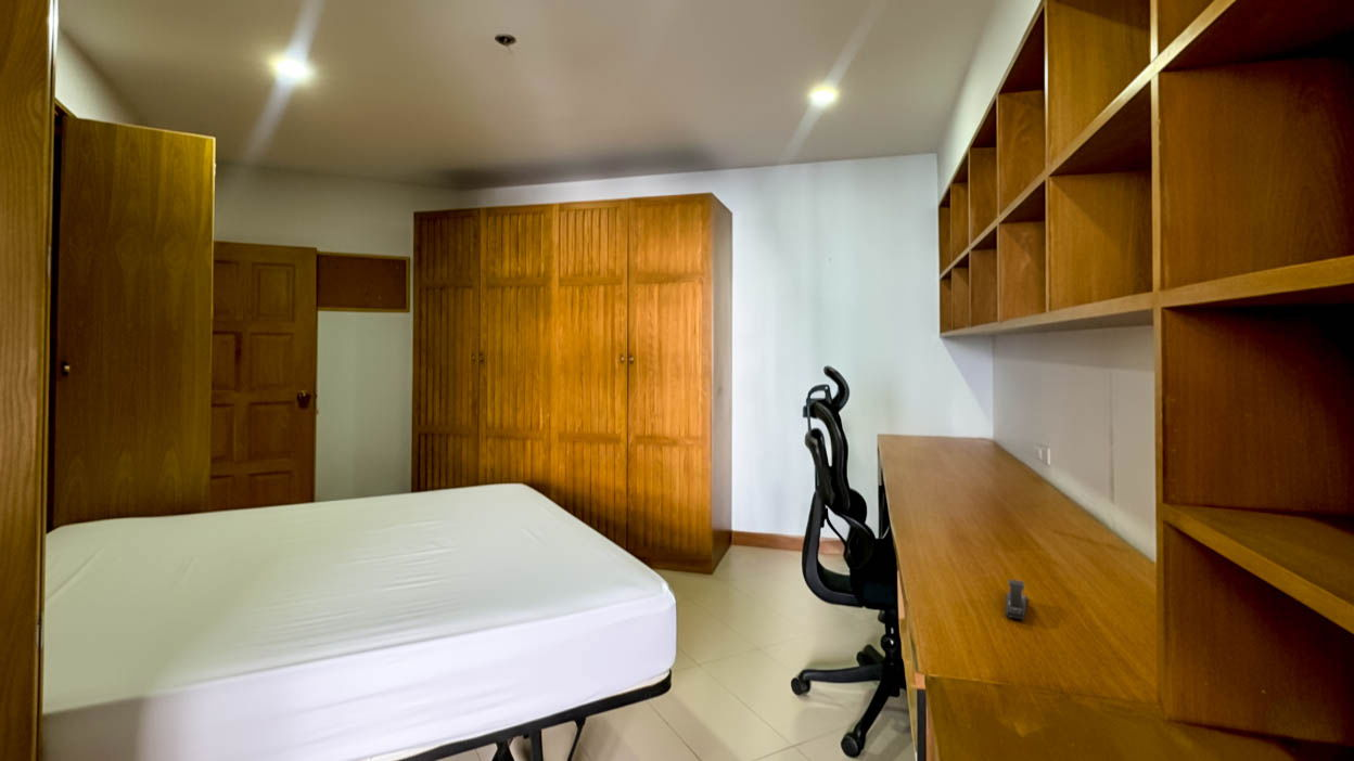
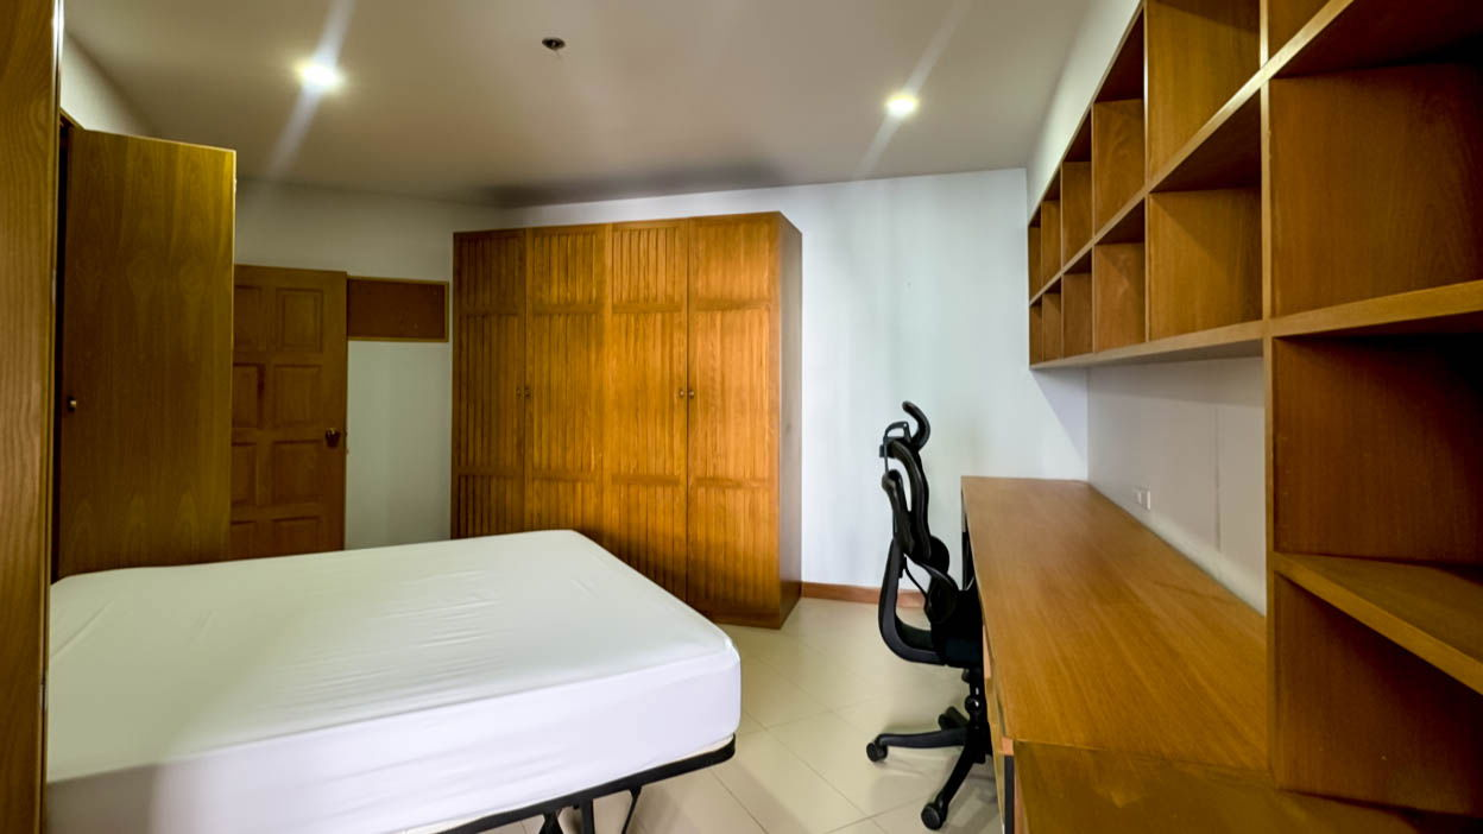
- stapler (1015, 596)
